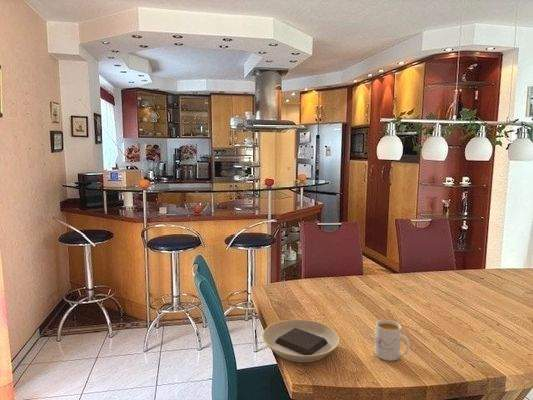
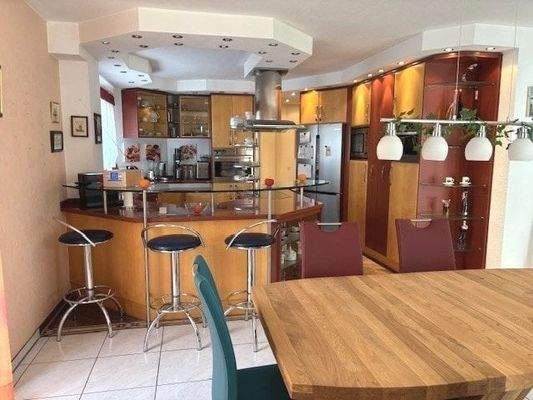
- mug (392, 341)
- plate (300, 341)
